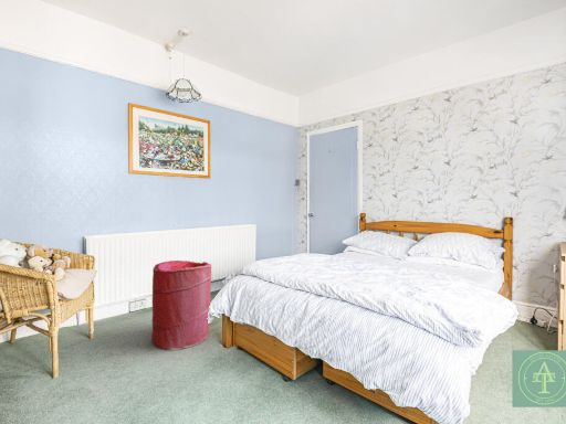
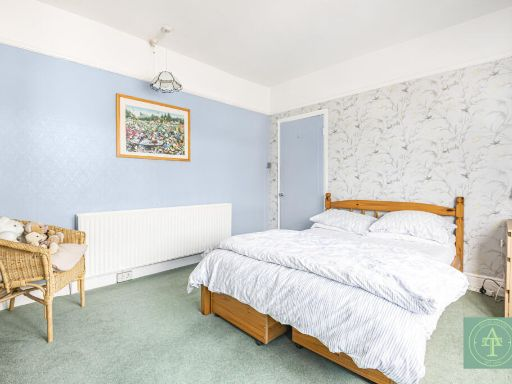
- laundry hamper (182, 299)
